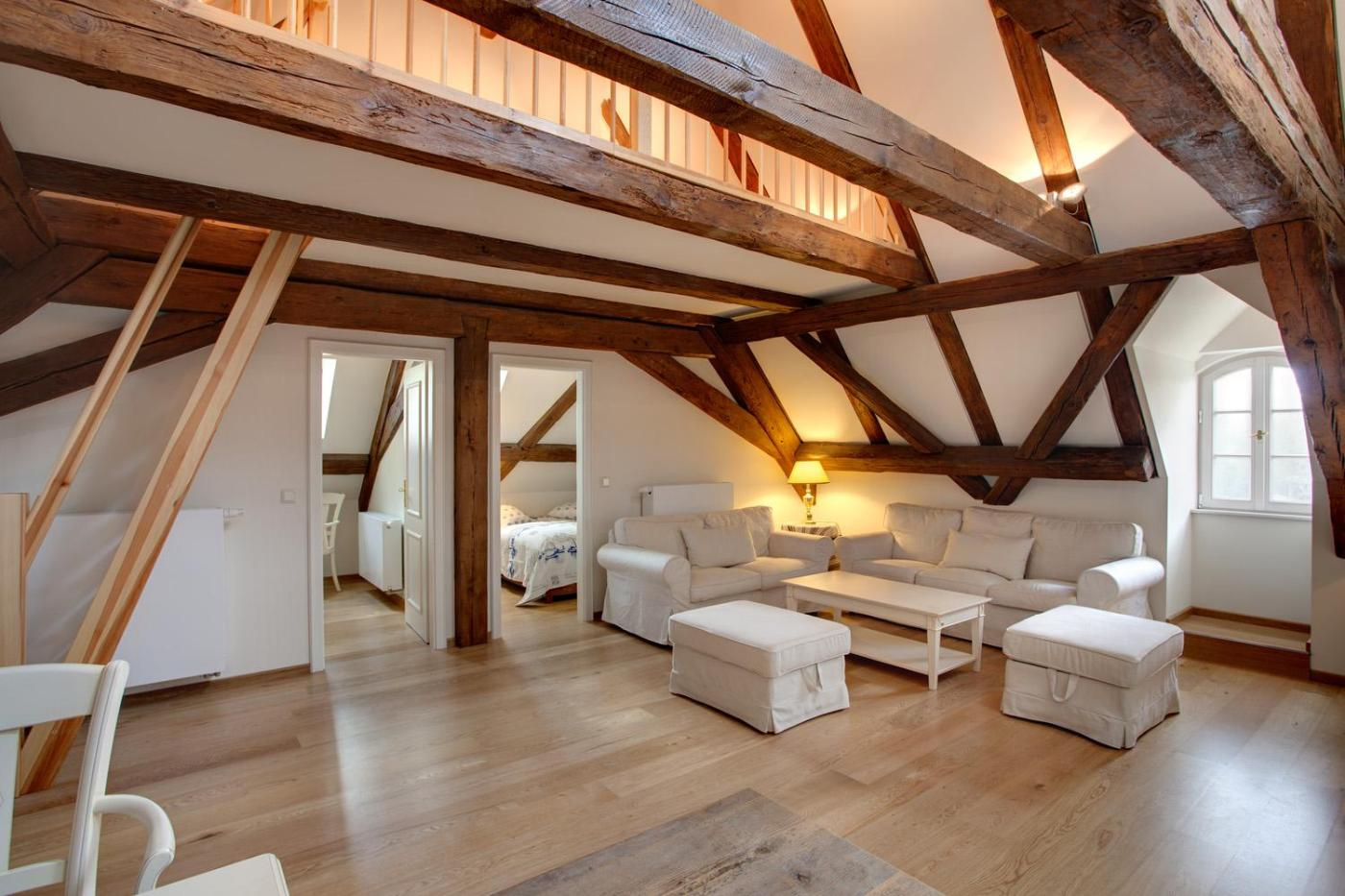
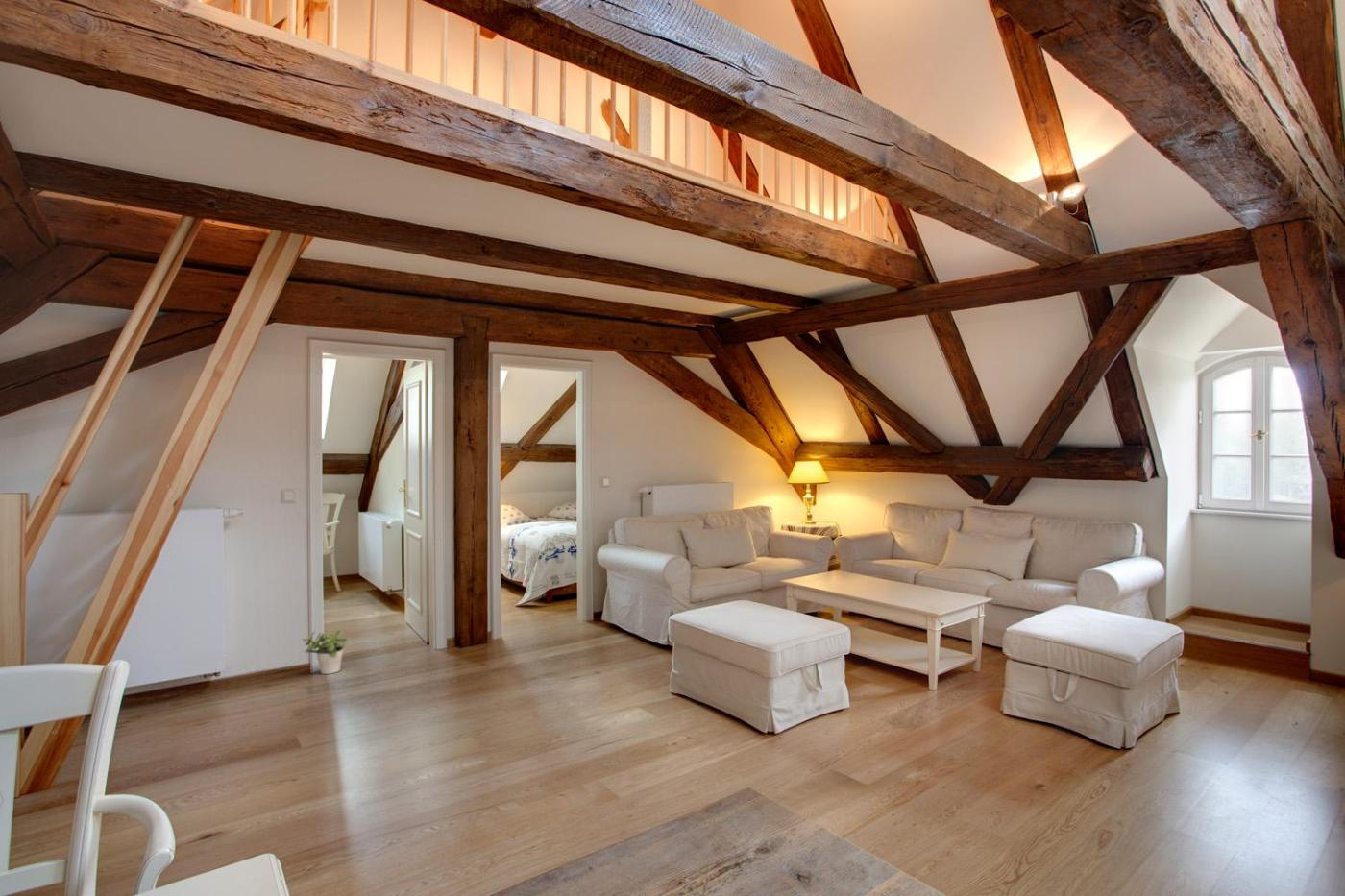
+ potted plant (326, 651)
